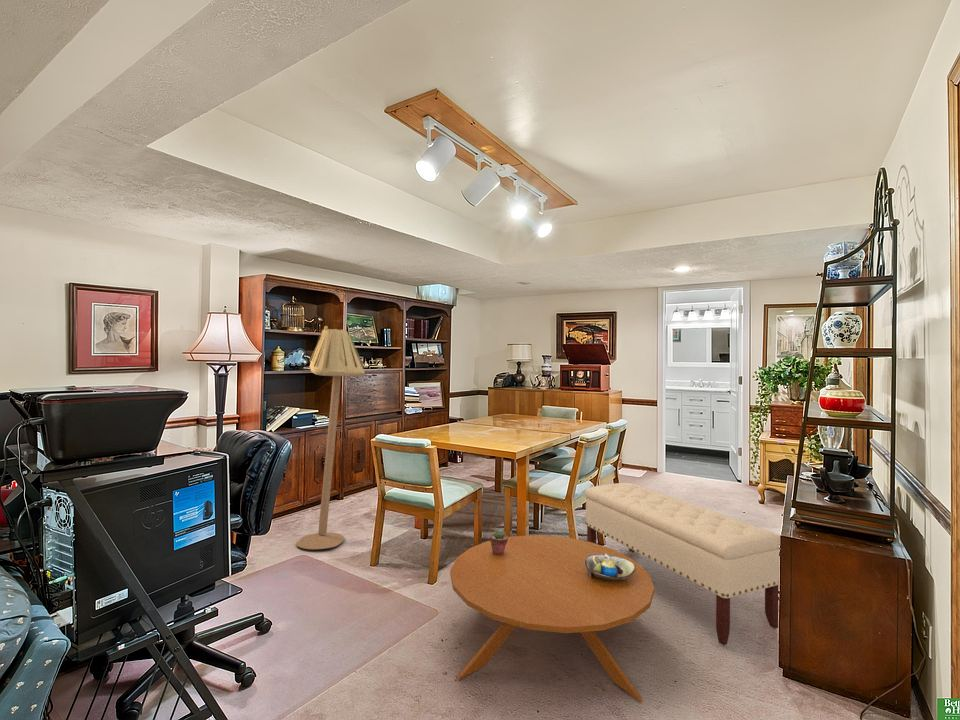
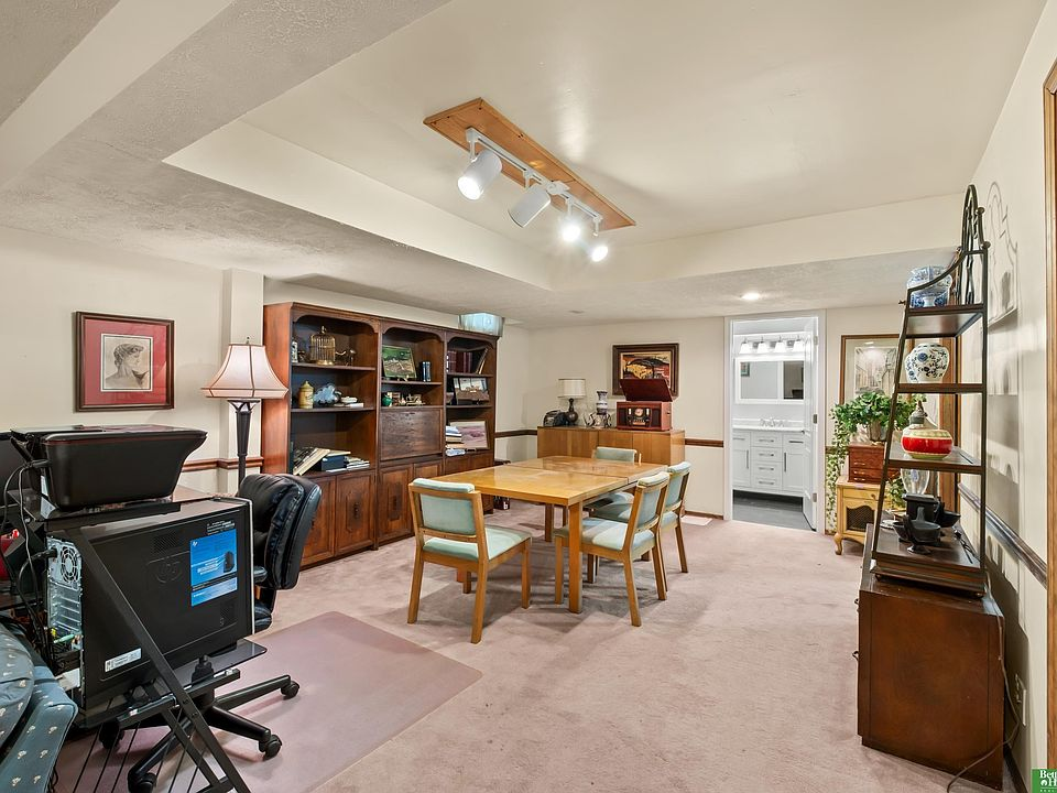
- bench (668, 546)
- decorative bowl (603, 564)
- coffee table (548, 604)
- potted succulent (498, 540)
- floor lamp (332, 432)
